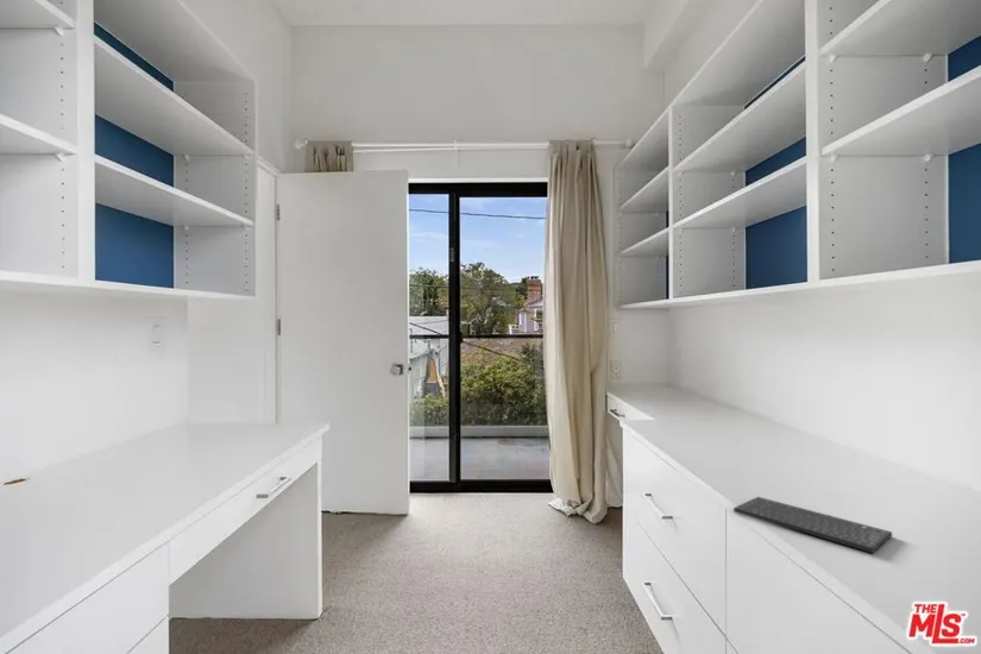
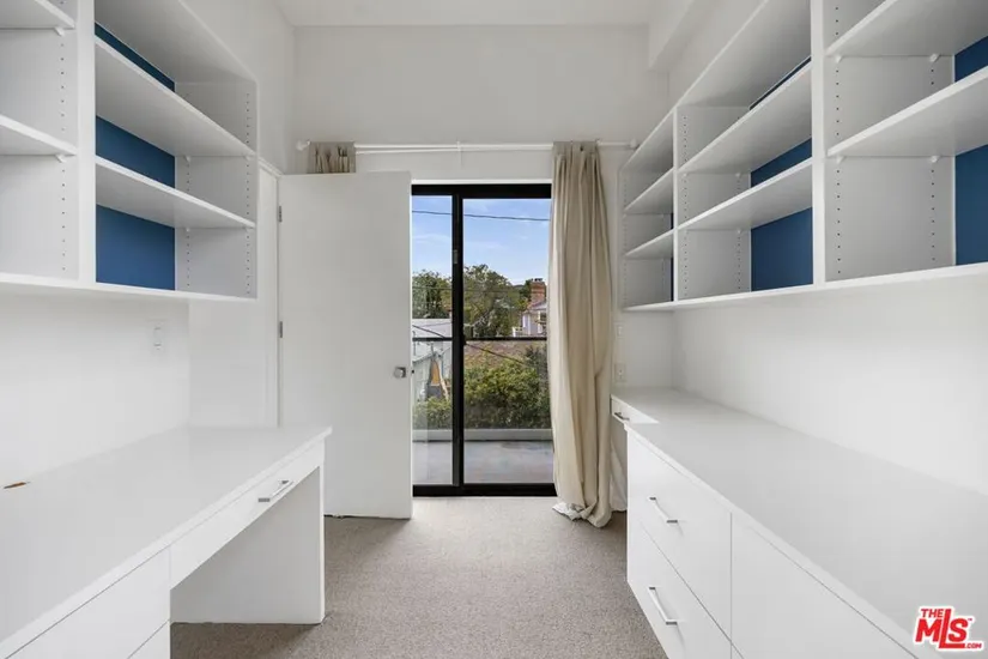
- keyboard (807, 521)
